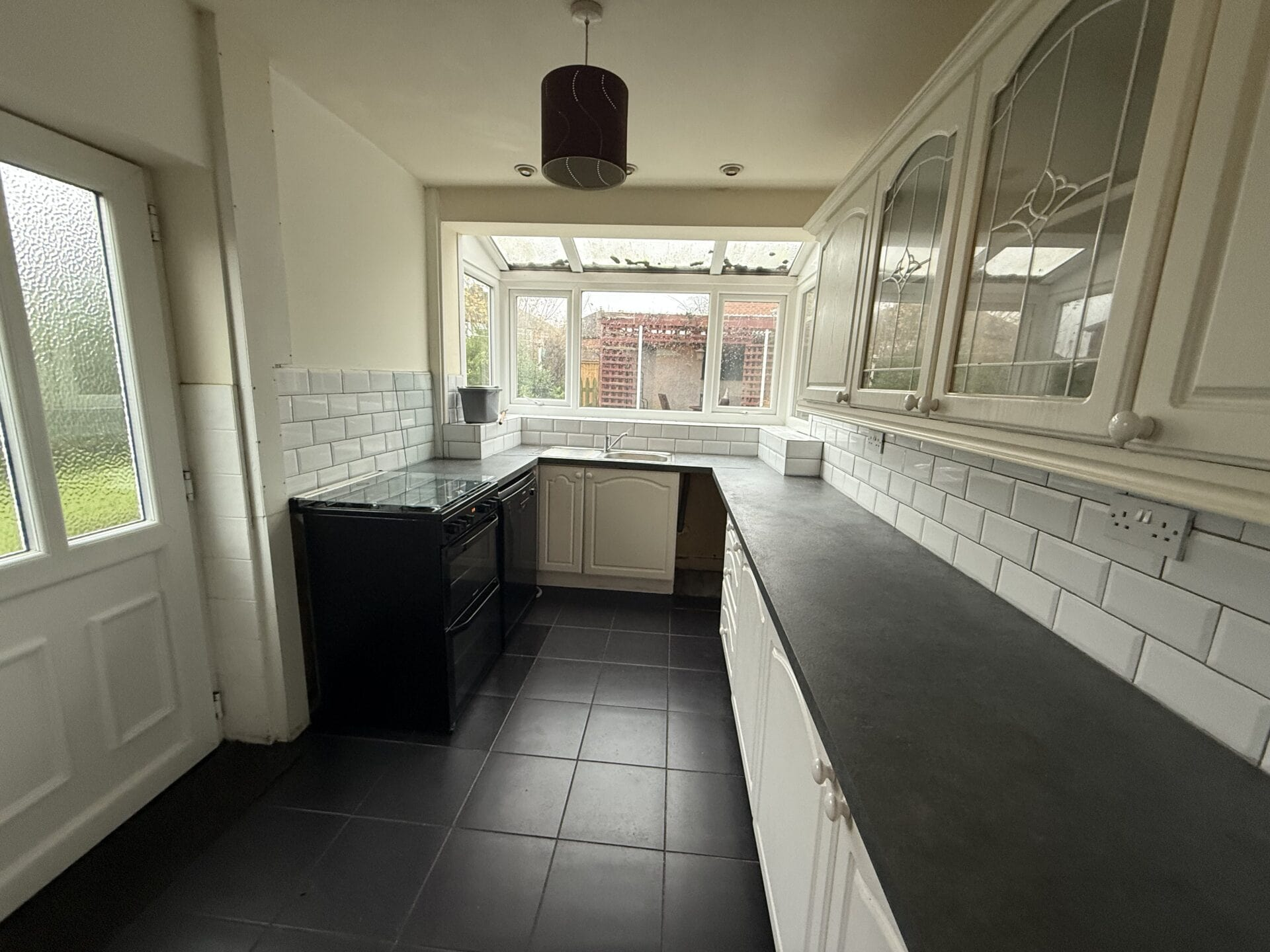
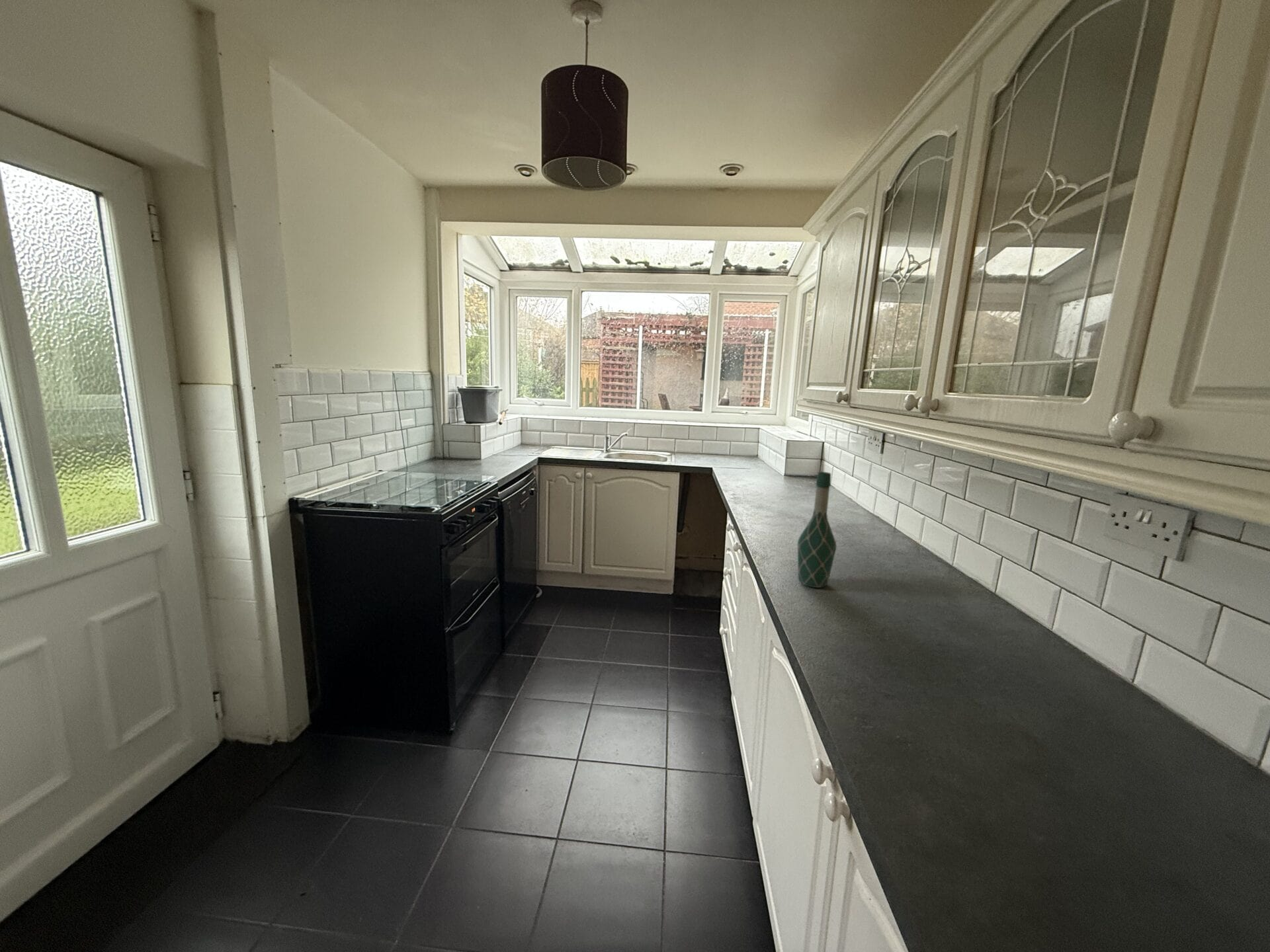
+ wine bottle (818, 529)
